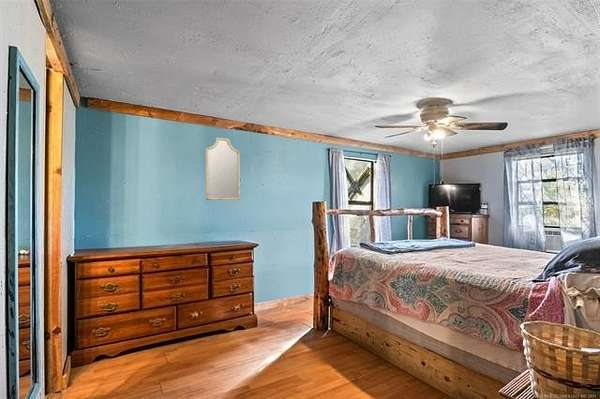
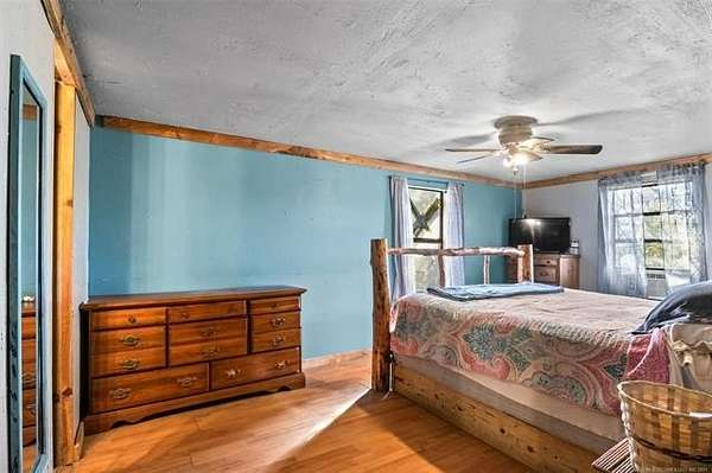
- home mirror (223, 169)
